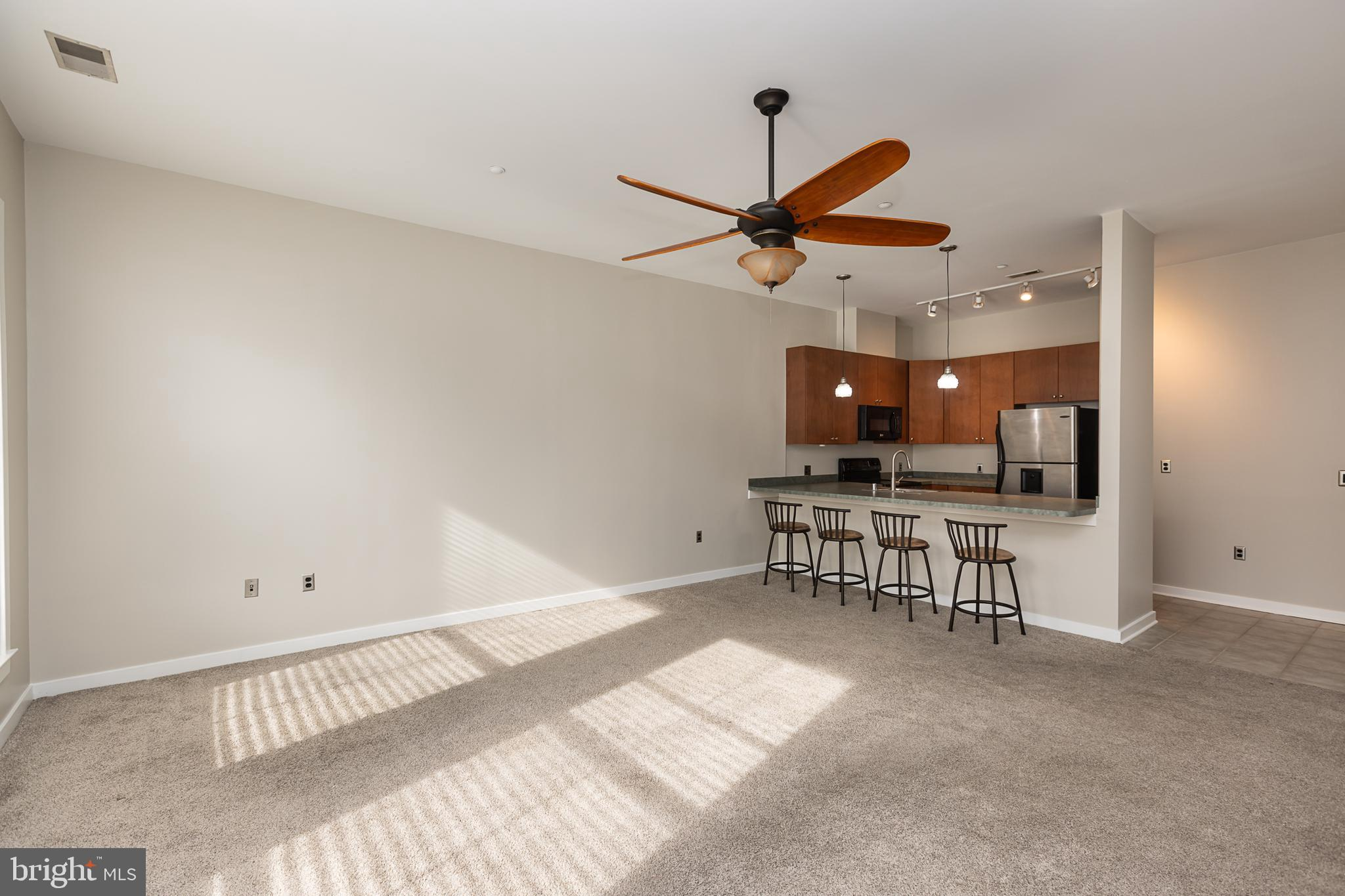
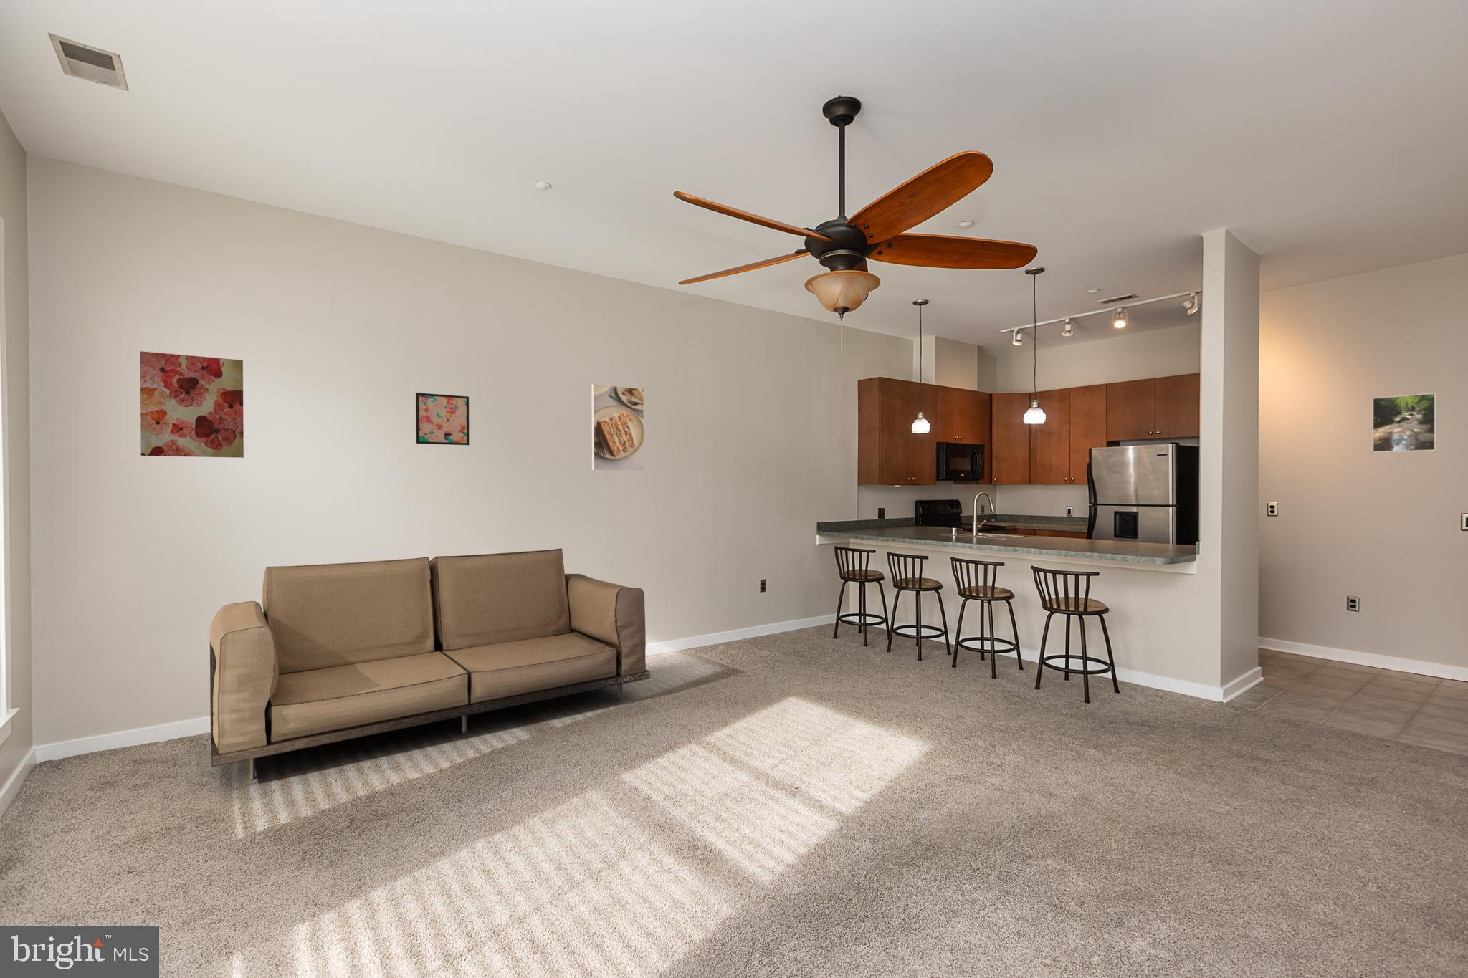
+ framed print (618, 429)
+ sofa (445, 637)
+ wall art (193, 406)
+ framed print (1404, 424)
+ wall art (443, 419)
